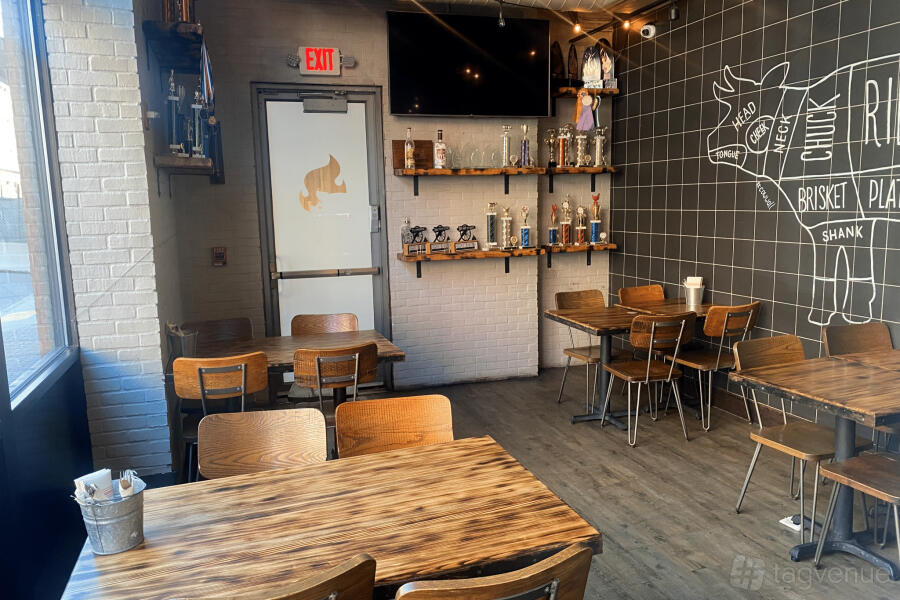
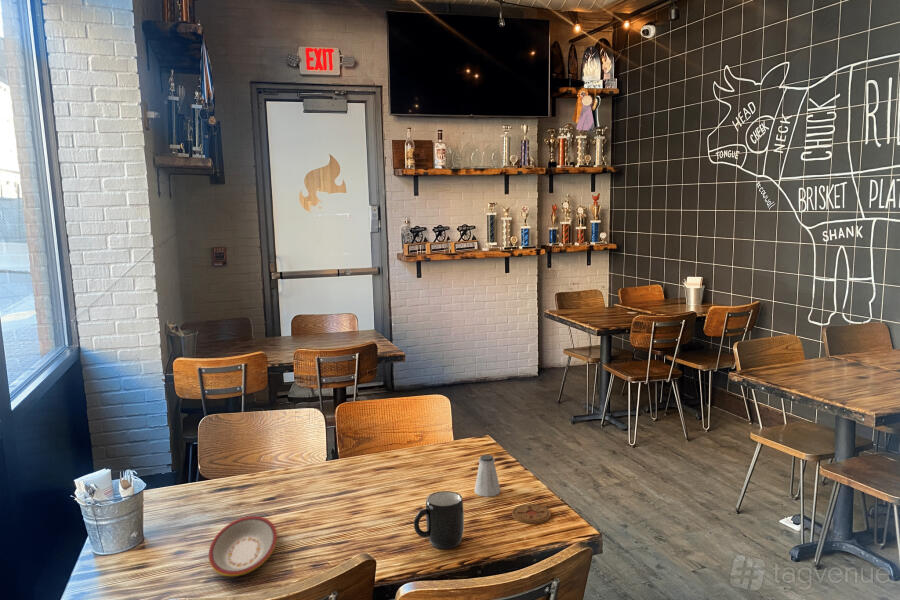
+ mug (438, 521)
+ saltshaker (487, 474)
+ plate (244, 547)
+ coaster (531, 513)
